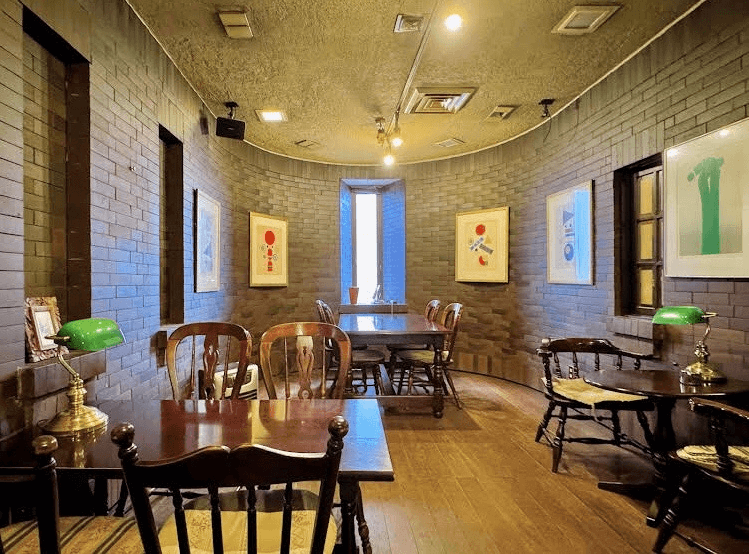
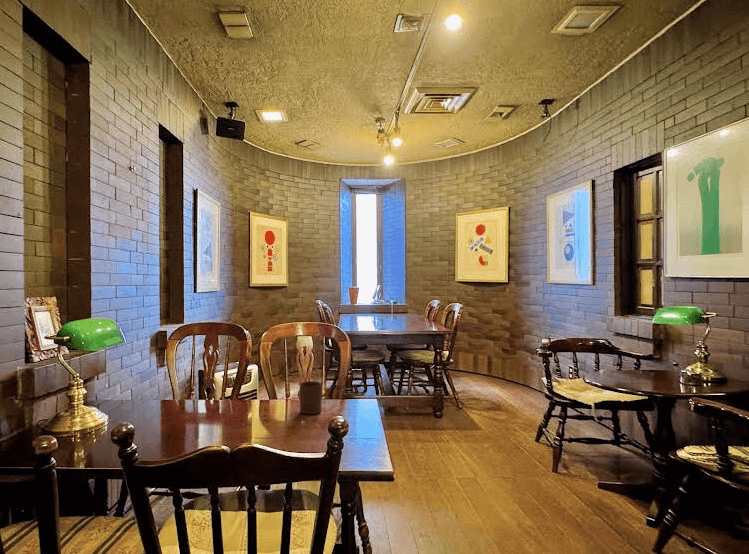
+ cup (311, 396)
